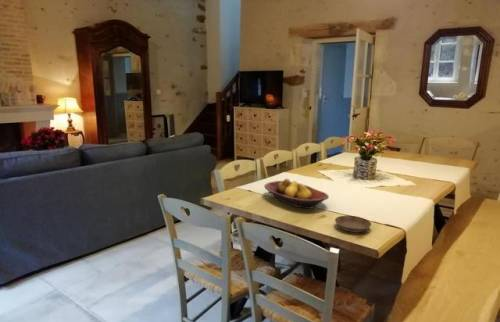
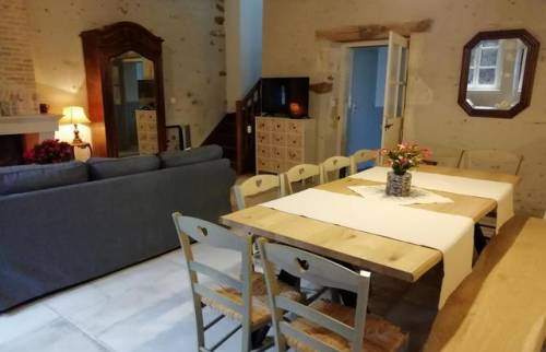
- saucer (352, 224)
- fruit bowl (294, 191)
